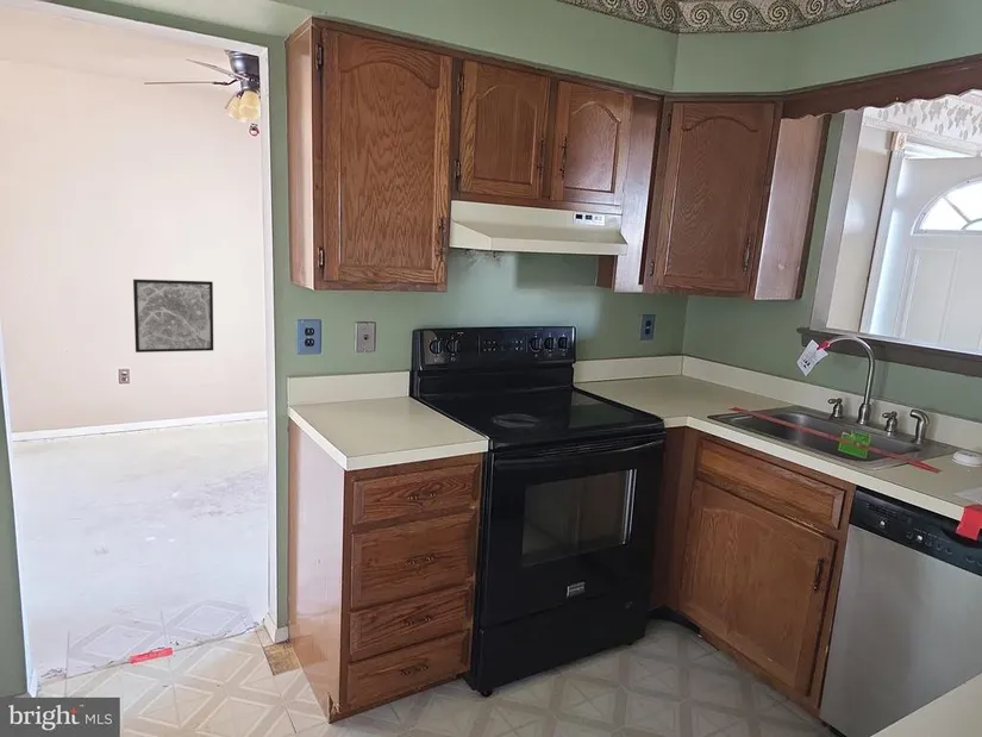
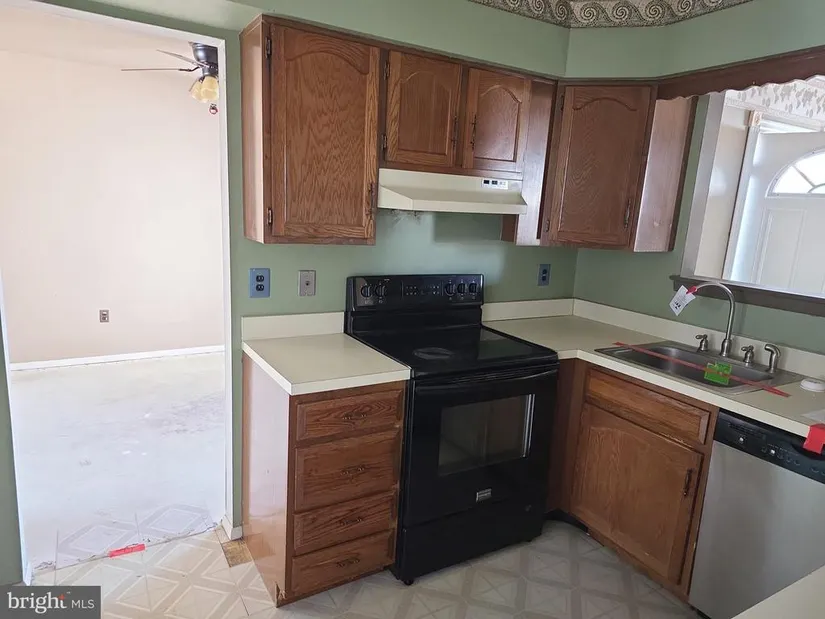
- wall art (174, 316)
